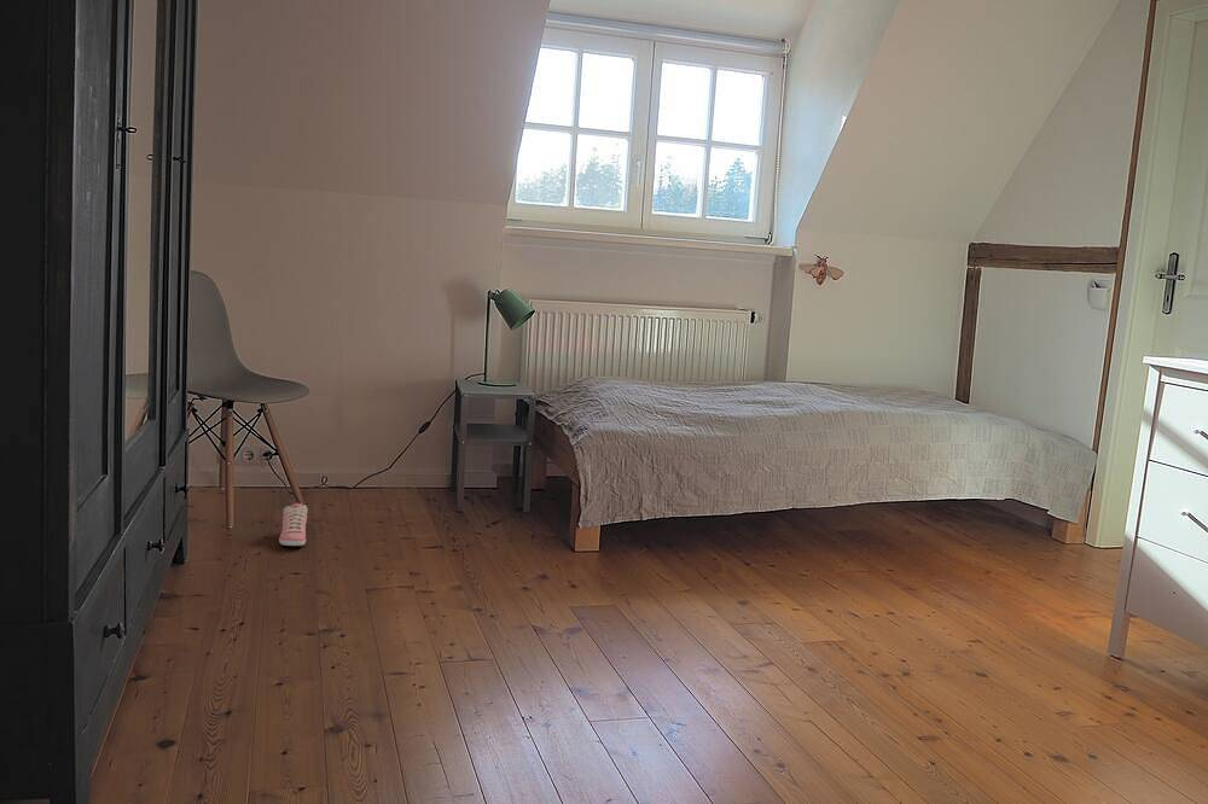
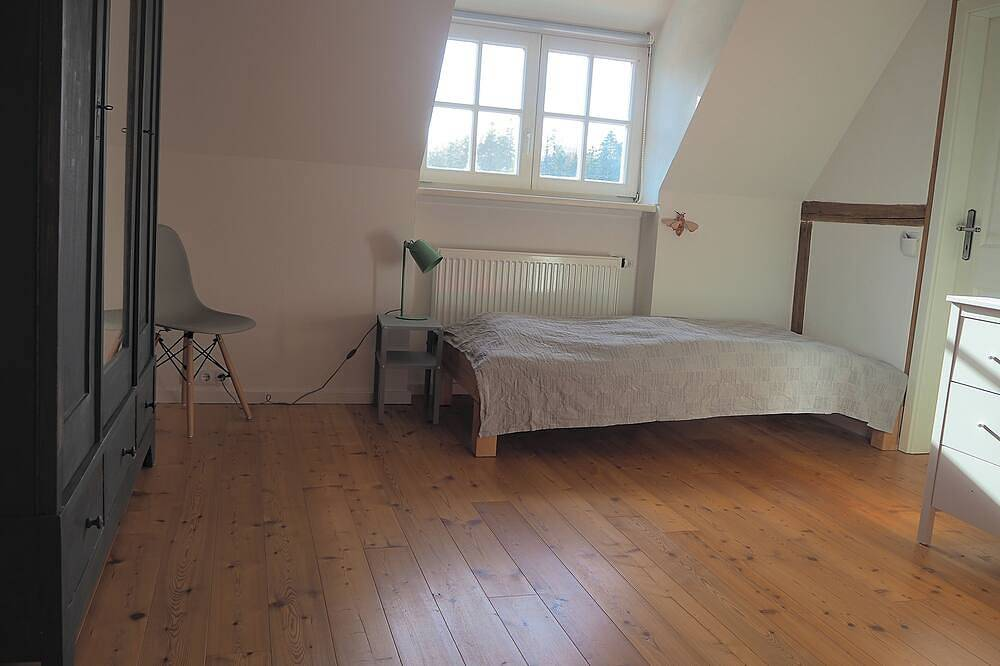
- sneaker (294, 523)
